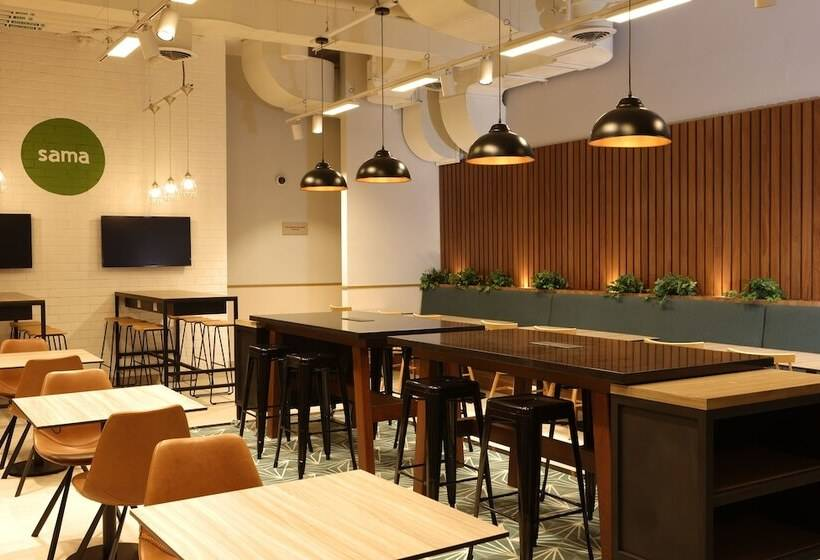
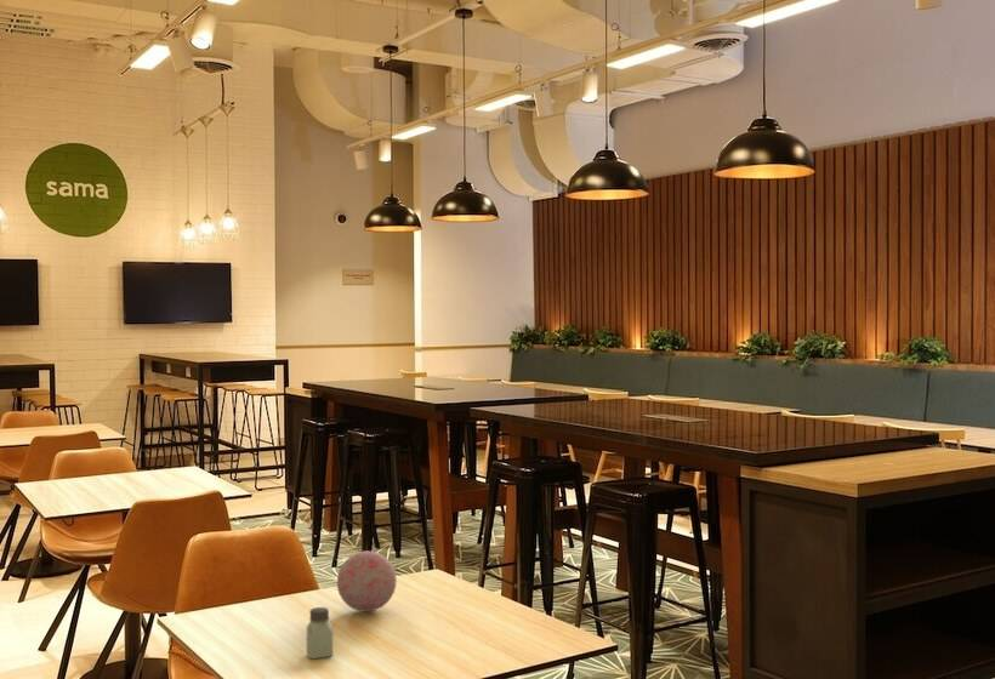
+ decorative orb (366, 581)
+ saltshaker (319, 632)
